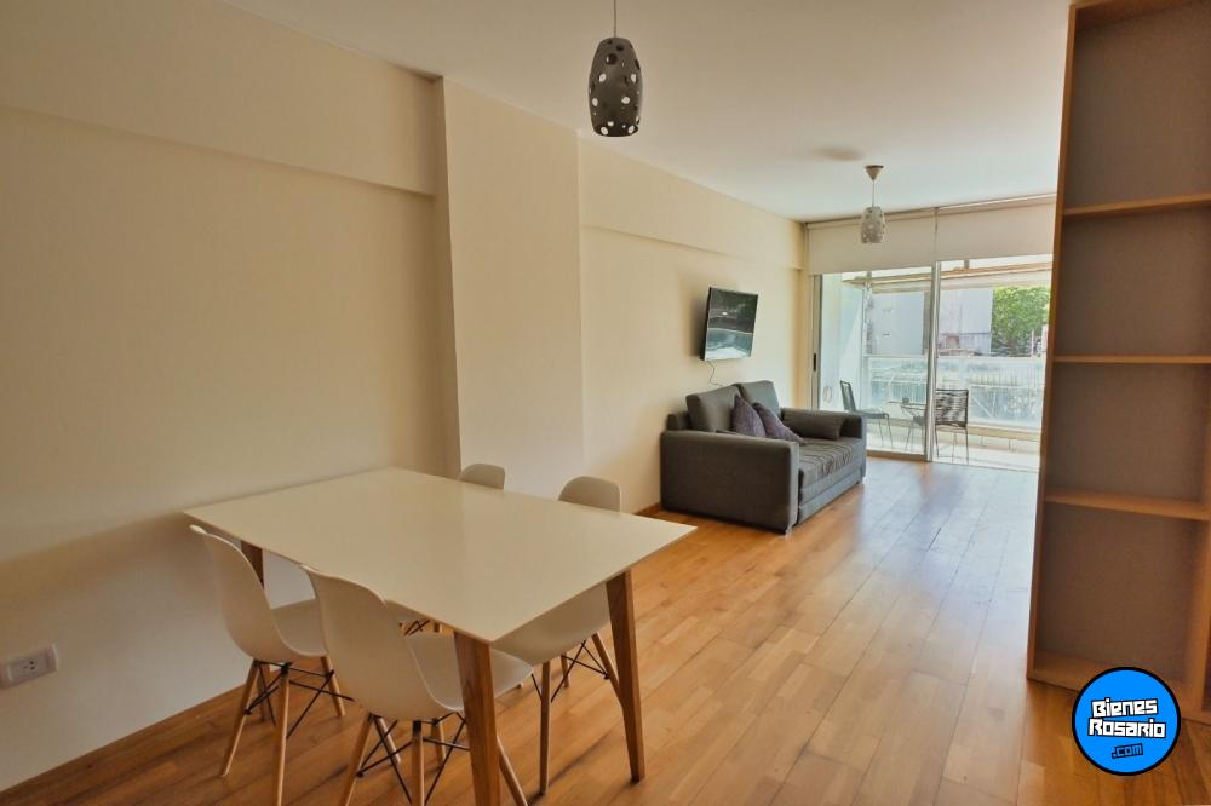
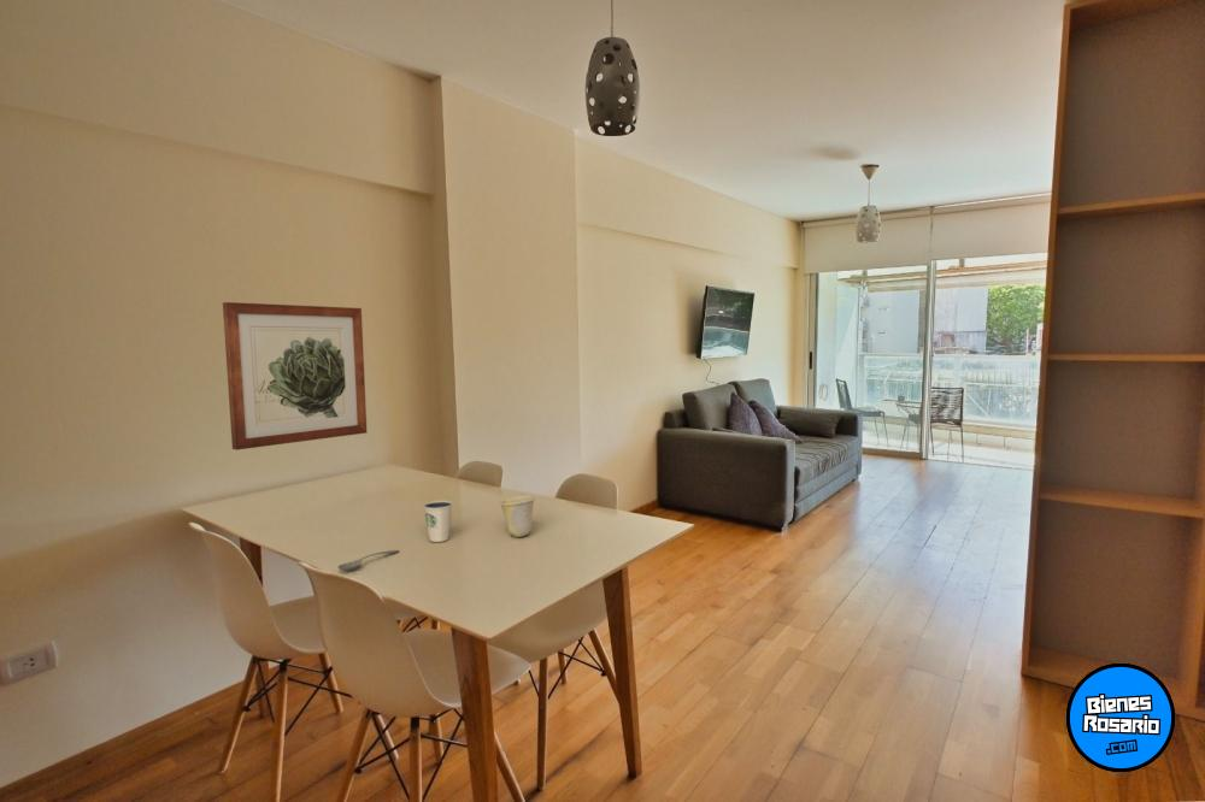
+ dixie cup (437, 521)
+ soupspoon (368, 556)
+ cup (517, 515)
+ wall art (301, 373)
